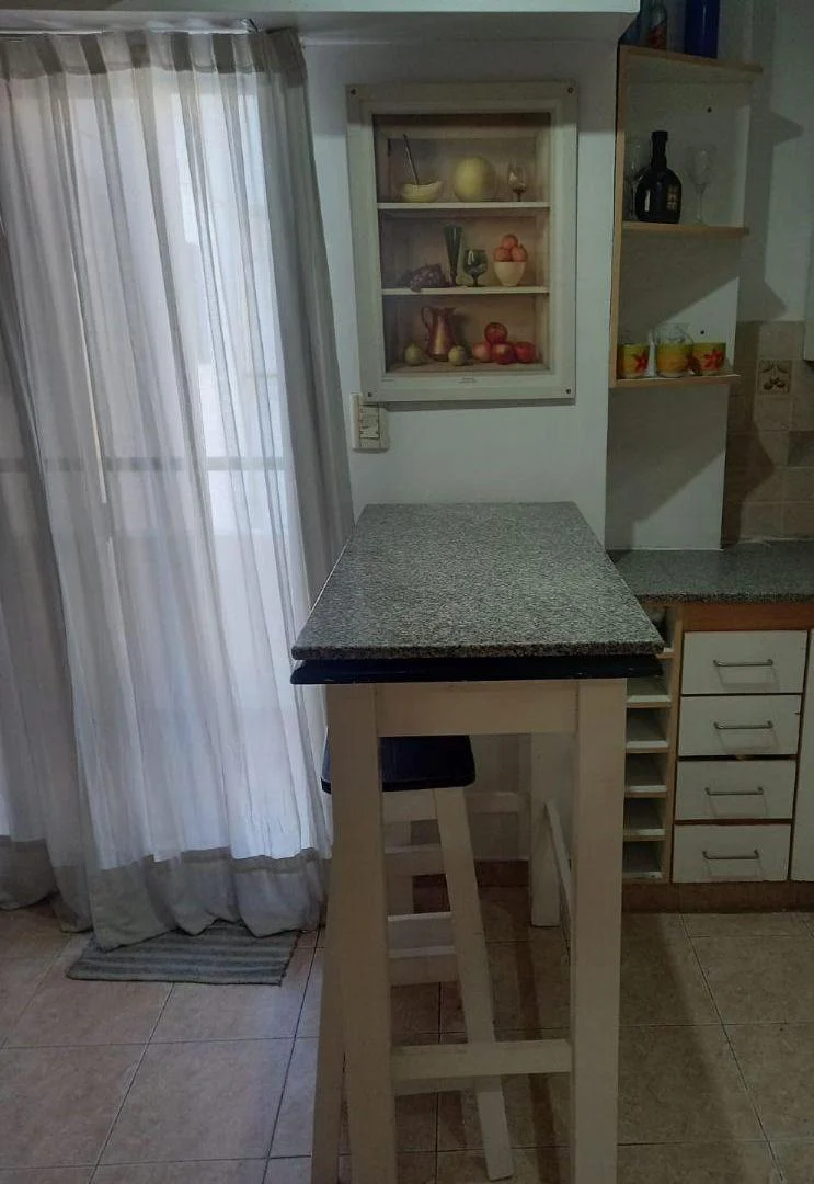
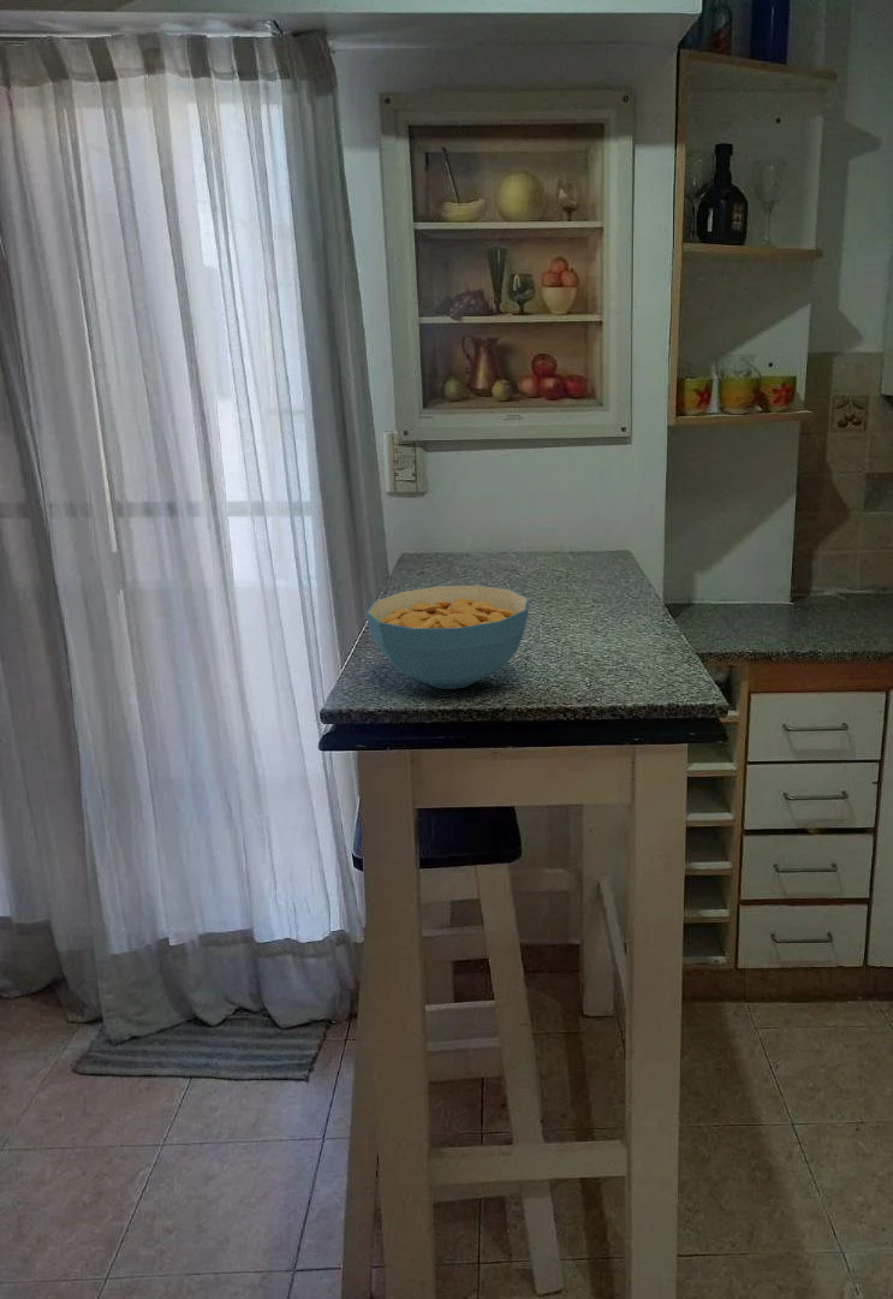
+ cereal bowl (450, 643)
